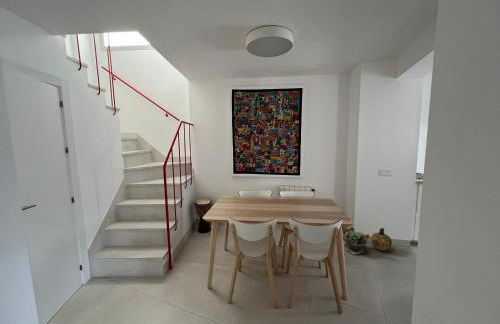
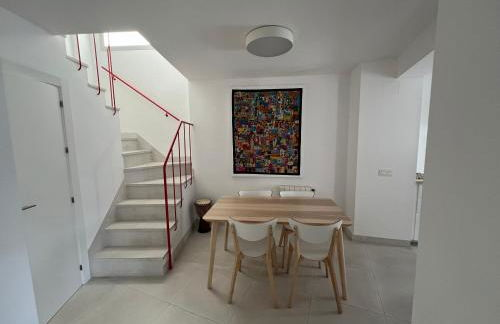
- ceramic jug (381, 238)
- potted plant (355, 238)
